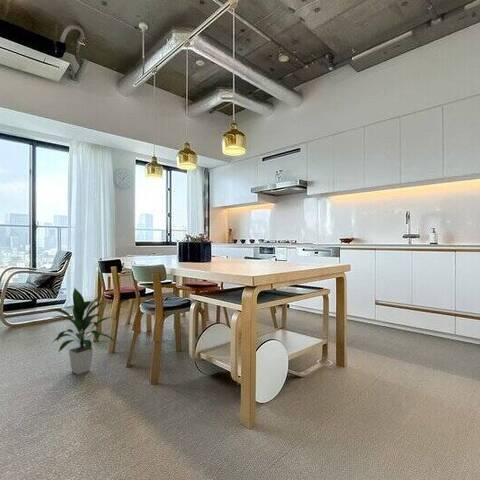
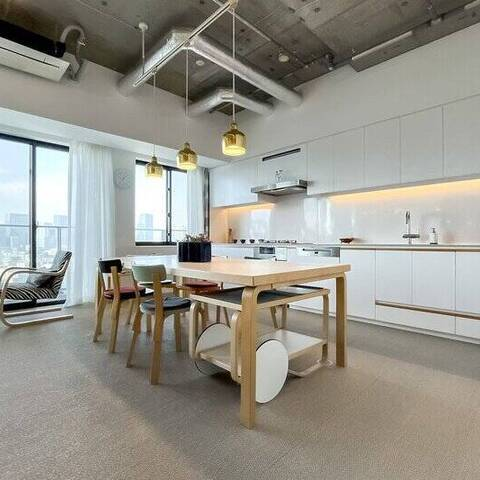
- indoor plant (84, 329)
